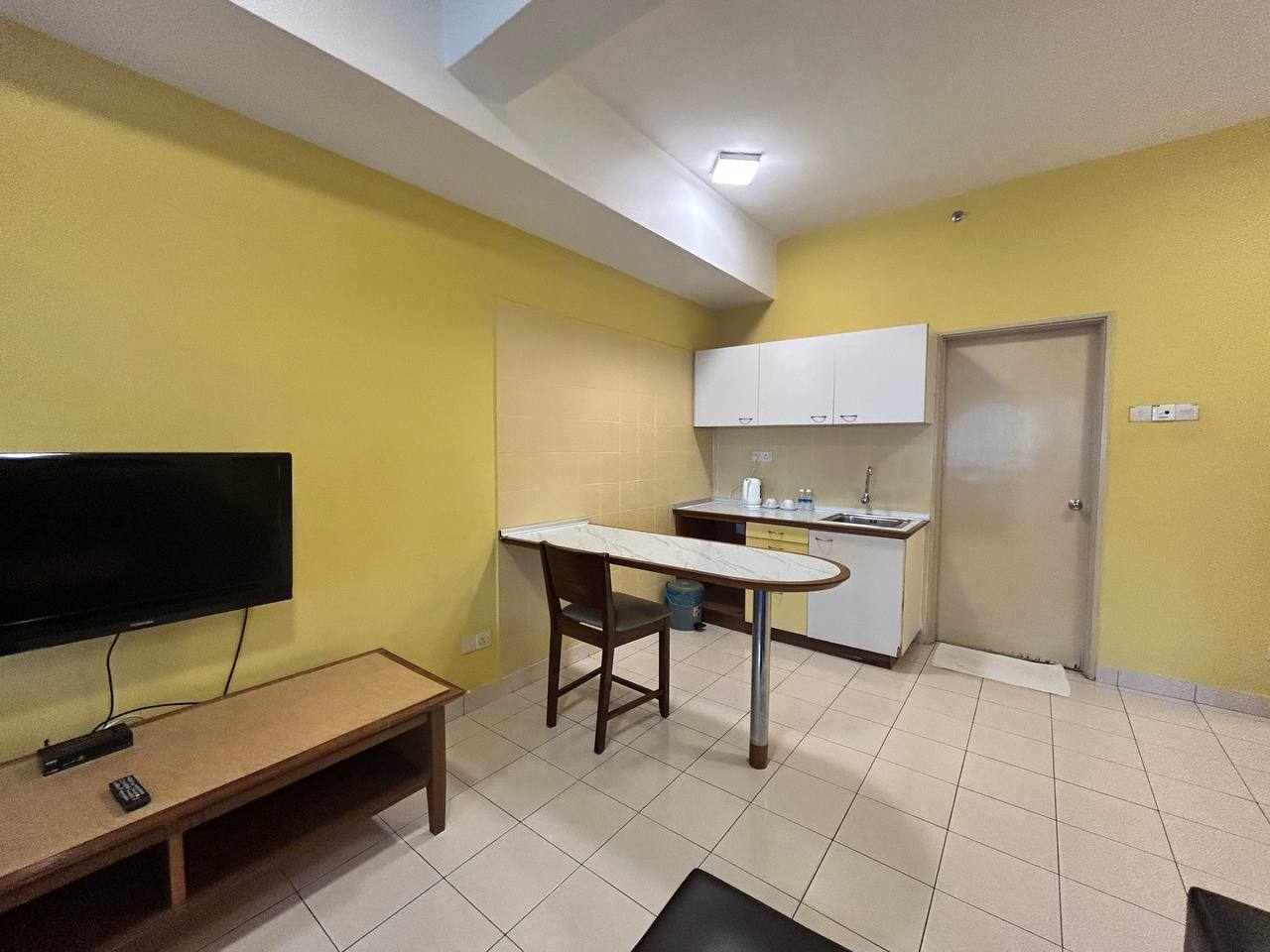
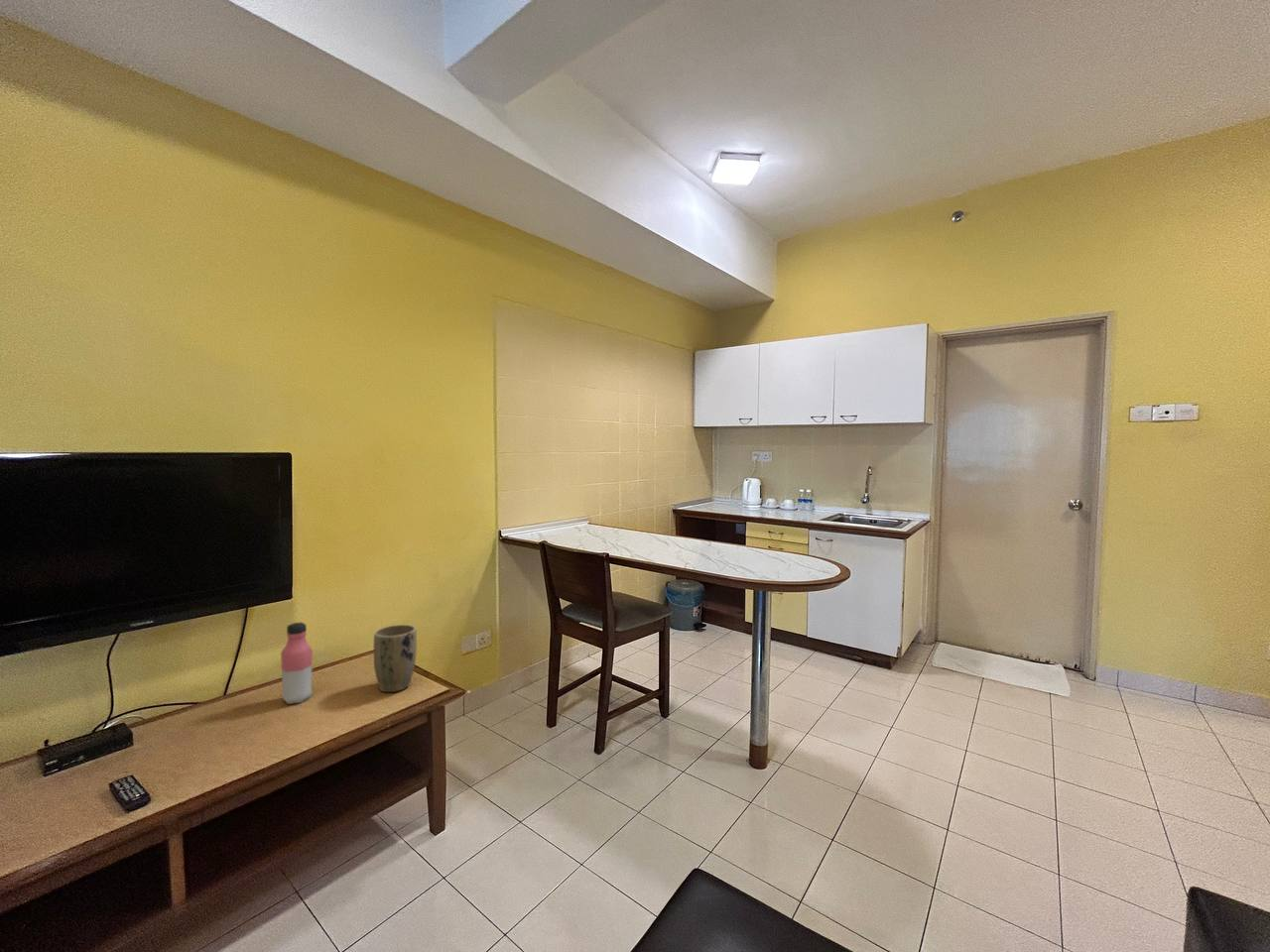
+ plant pot (395, 657)
+ water bottle (297, 661)
